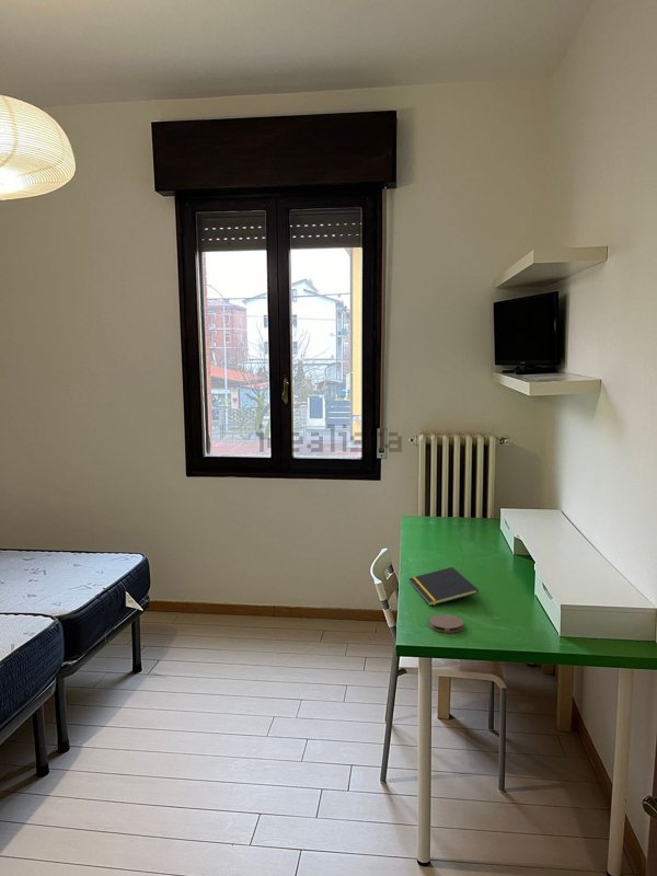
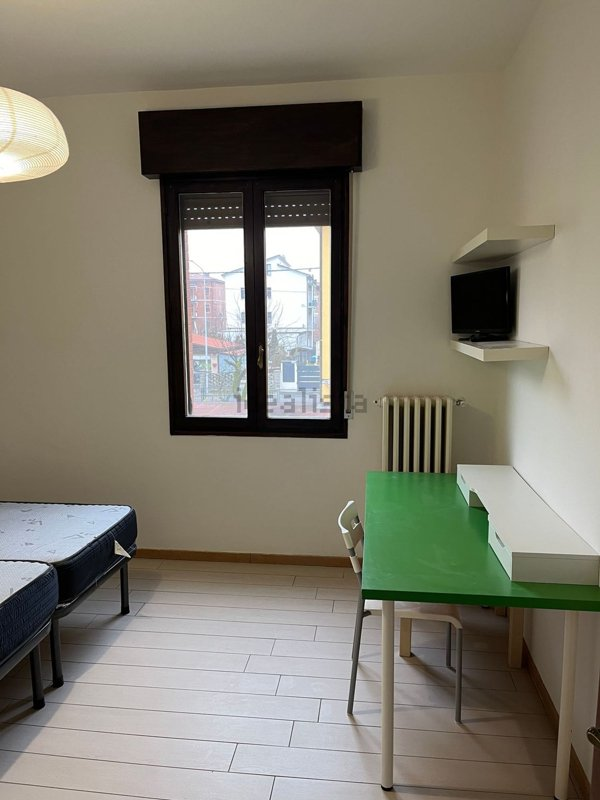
- notepad (441, 585)
- coaster (446, 623)
